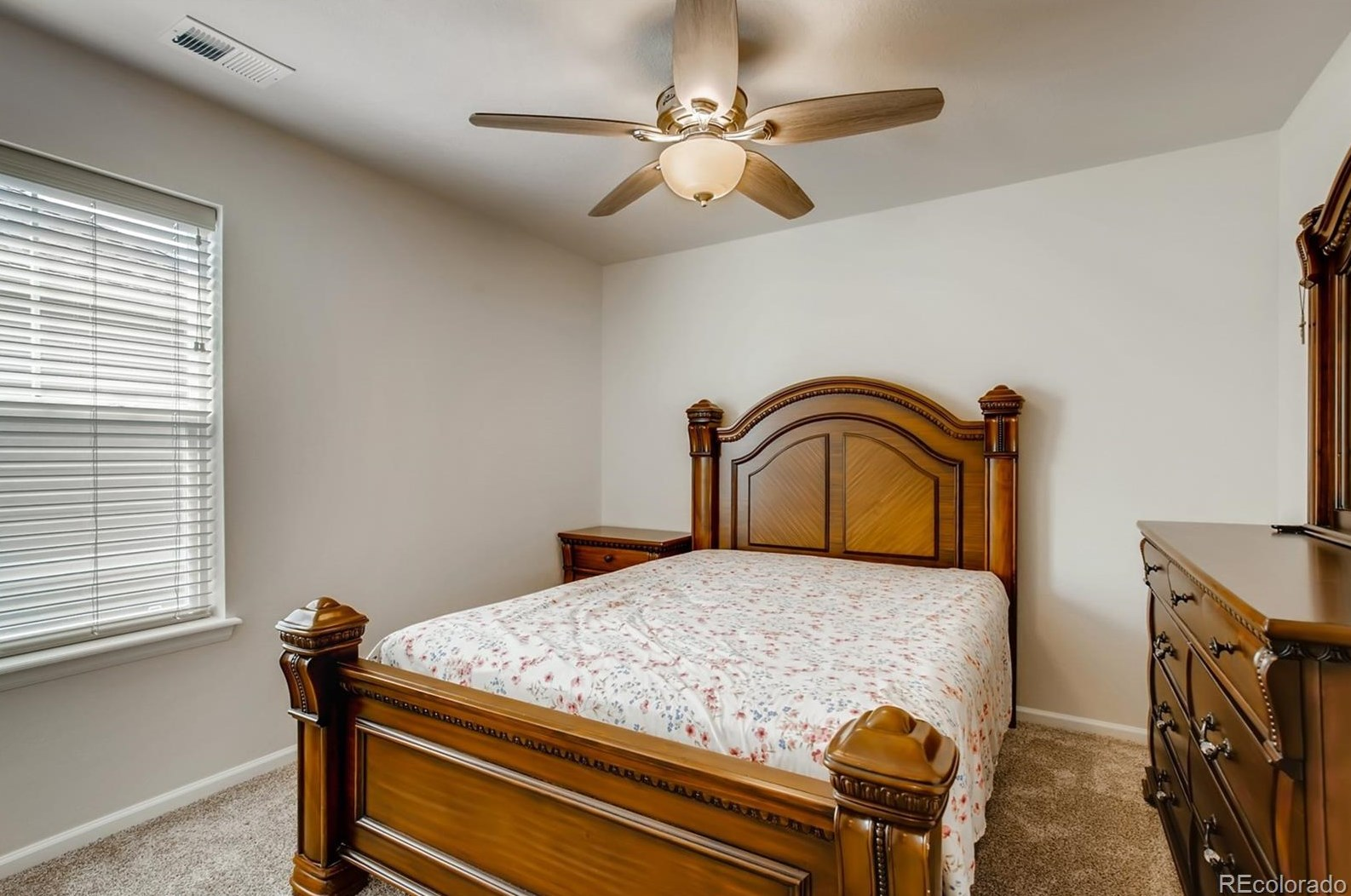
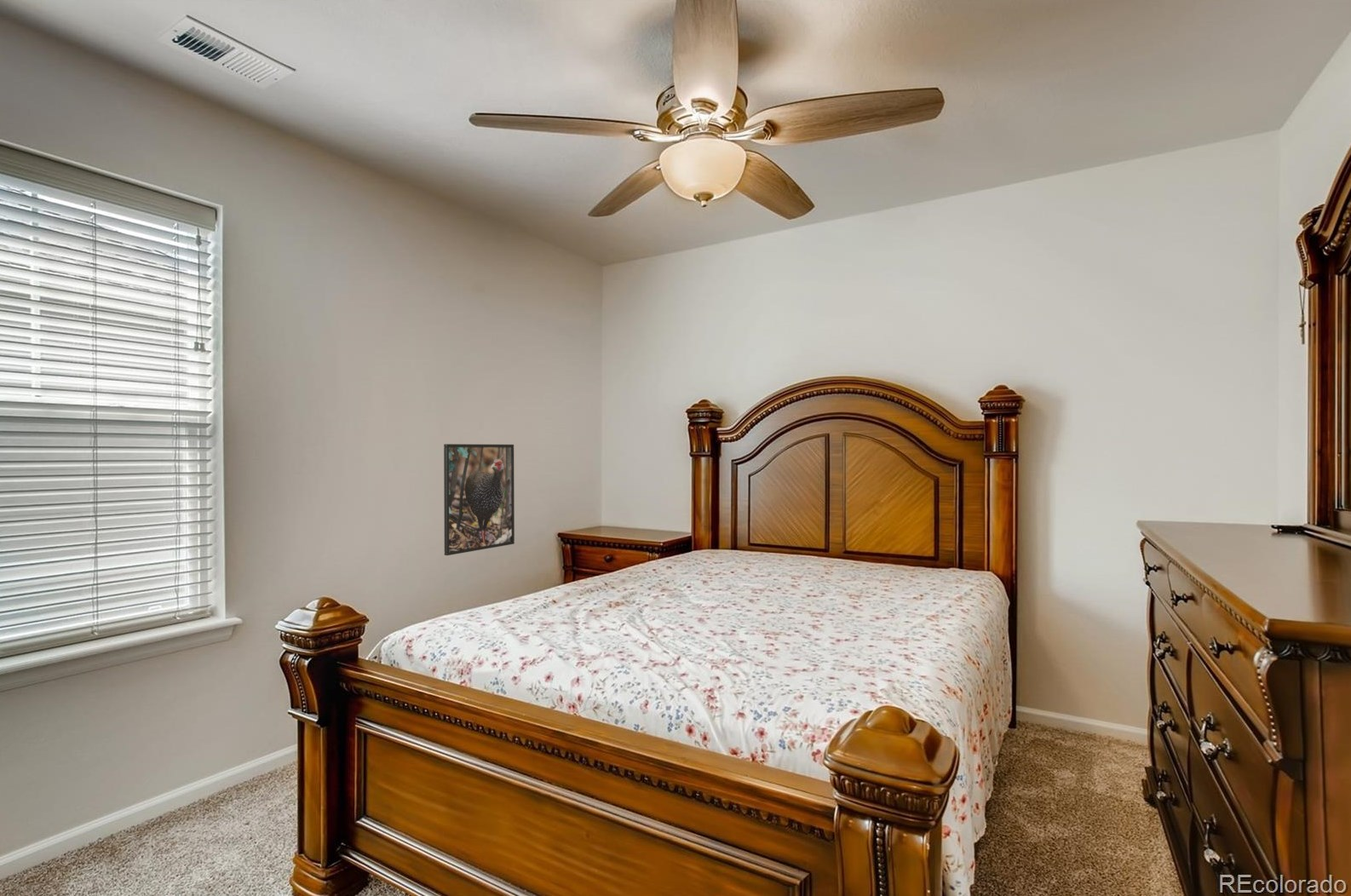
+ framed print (480, 497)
